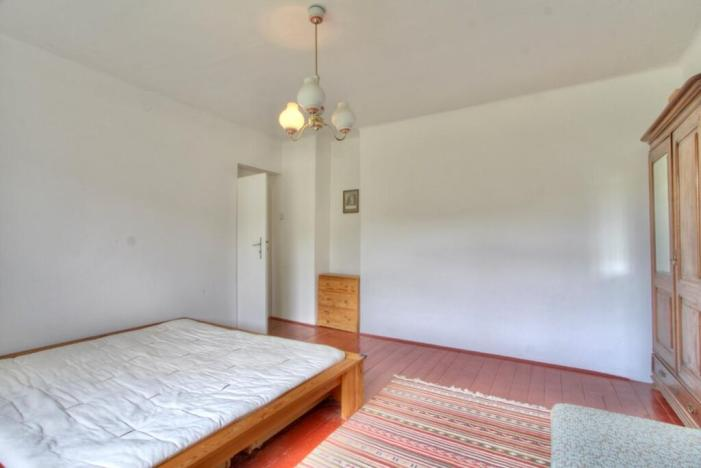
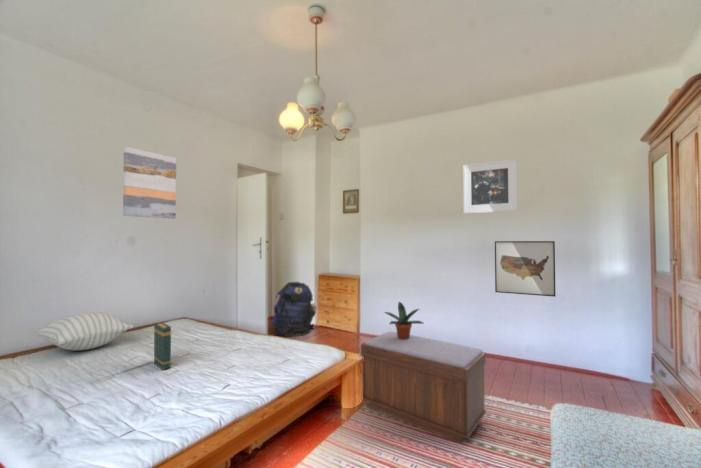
+ wall art (523, 267)
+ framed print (489, 187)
+ wall art (151, 184)
+ backpack (293, 306)
+ bench (421, 378)
+ book (162, 345)
+ pillow (85, 330)
+ potted plant (403, 320)
